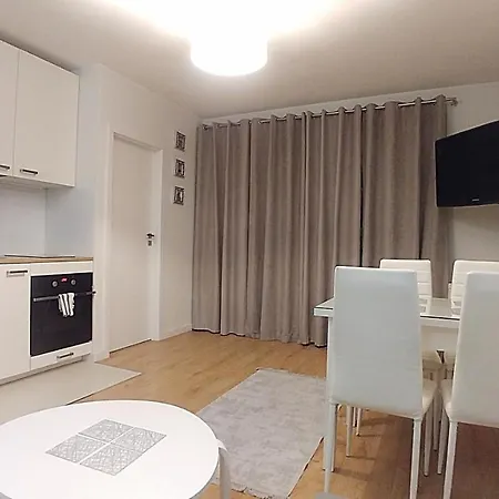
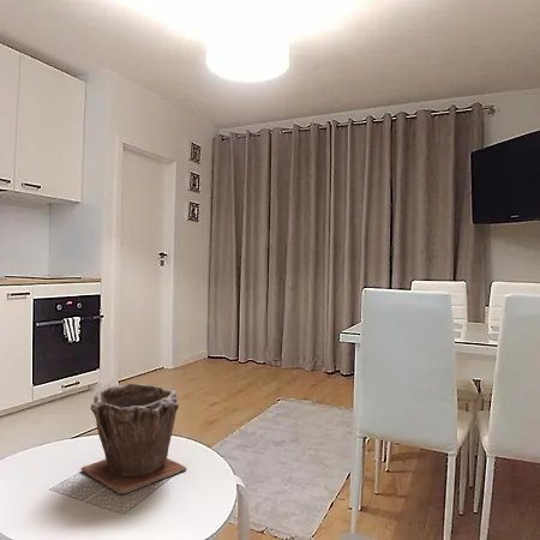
+ plant pot (134, 430)
